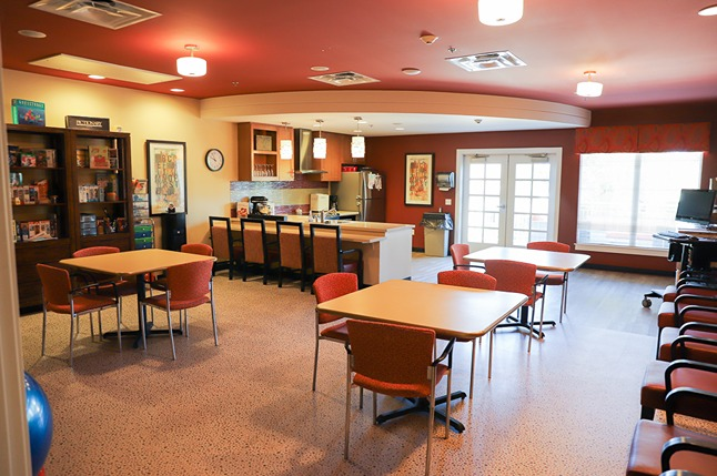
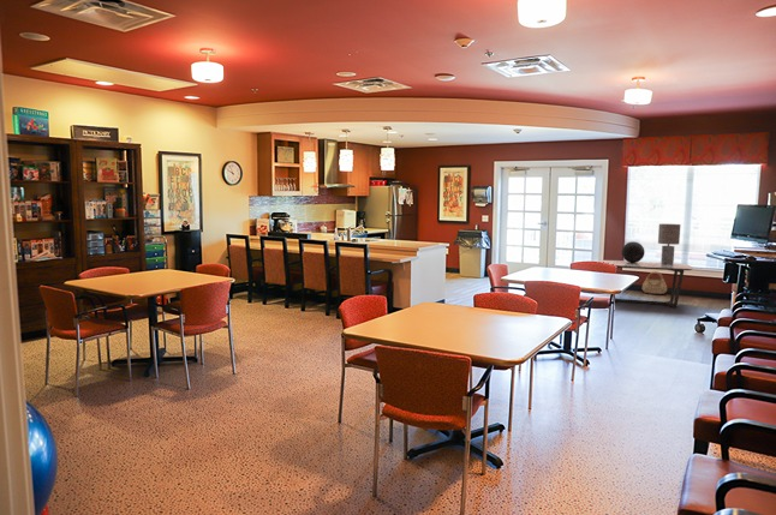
+ decorative globe (632, 251)
+ lamp (668, 244)
+ coffee table (641, 268)
+ basket (655, 282)
